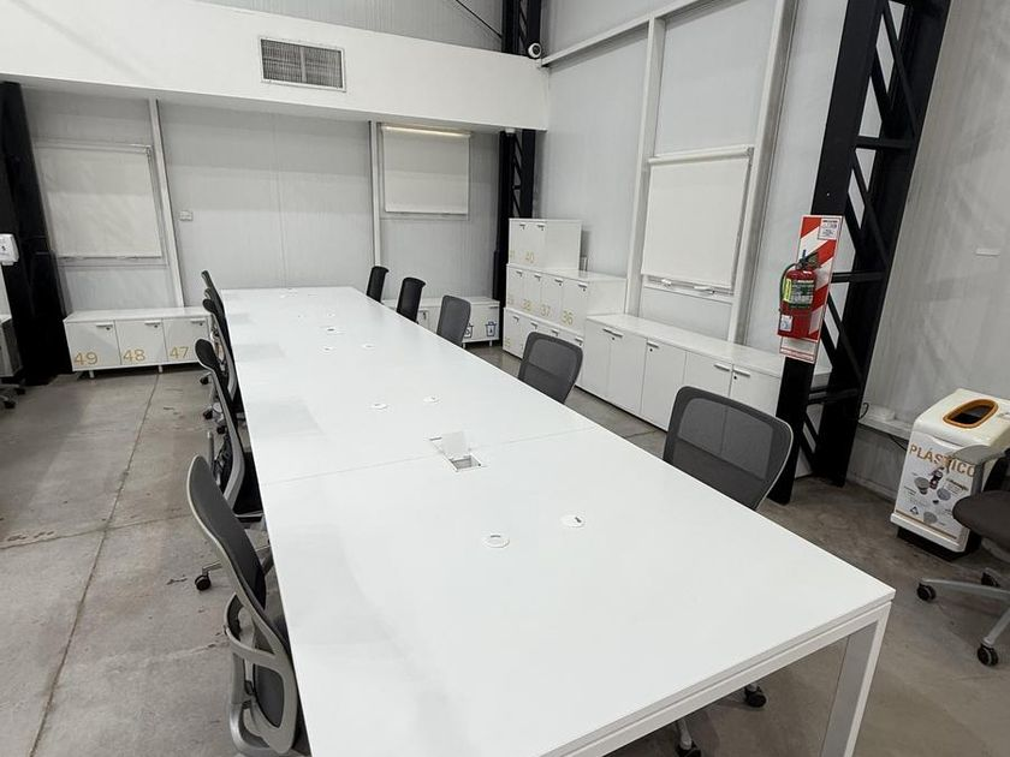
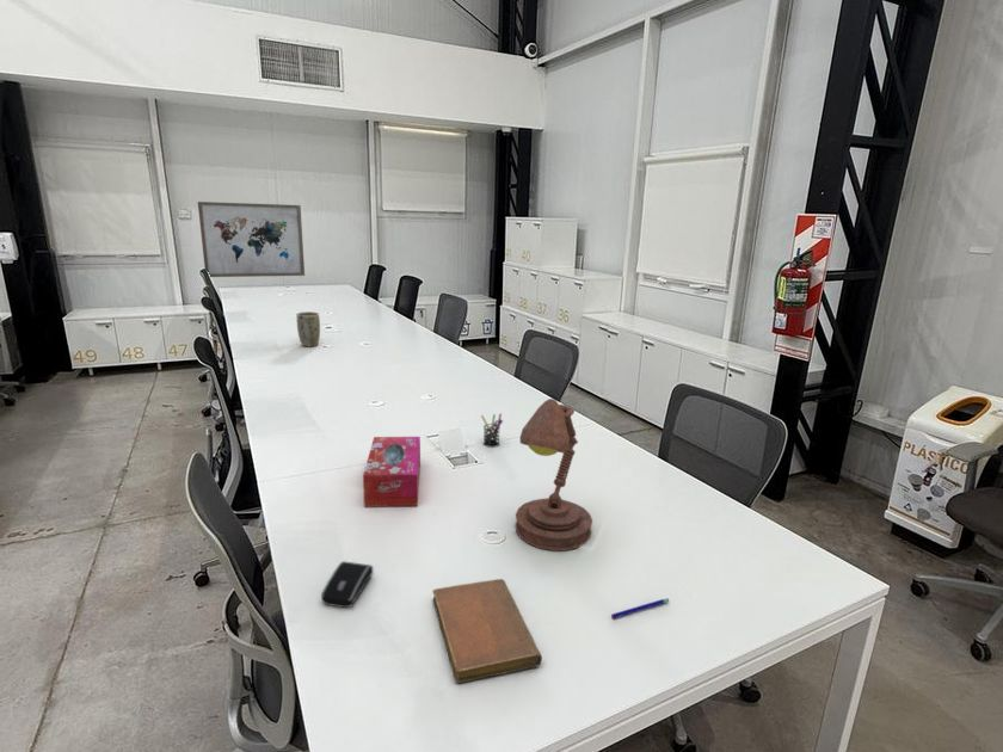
+ computer mouse (347, 583)
+ notebook (482, 624)
+ tissue box (394, 468)
+ pen (640, 608)
+ pen holder (492, 427)
+ wall art (253, 240)
+ plant pot (308, 329)
+ desk lamp (559, 467)
